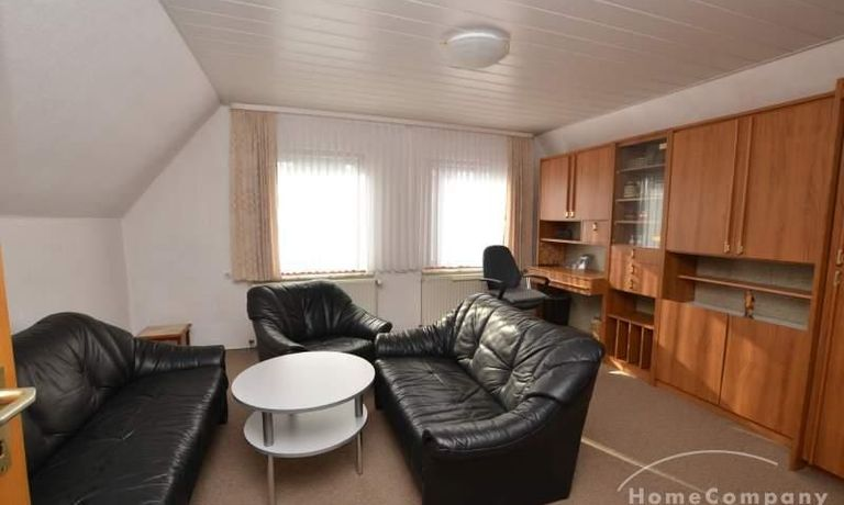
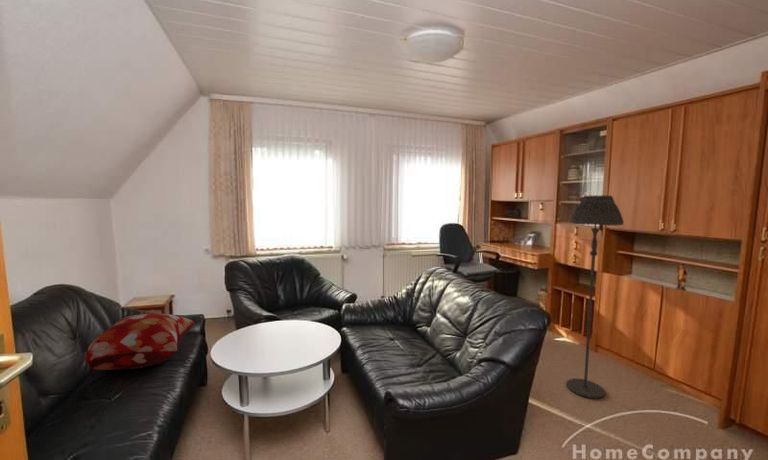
+ floor lamp (591, 294)
+ decorative pillow (146, 339)
